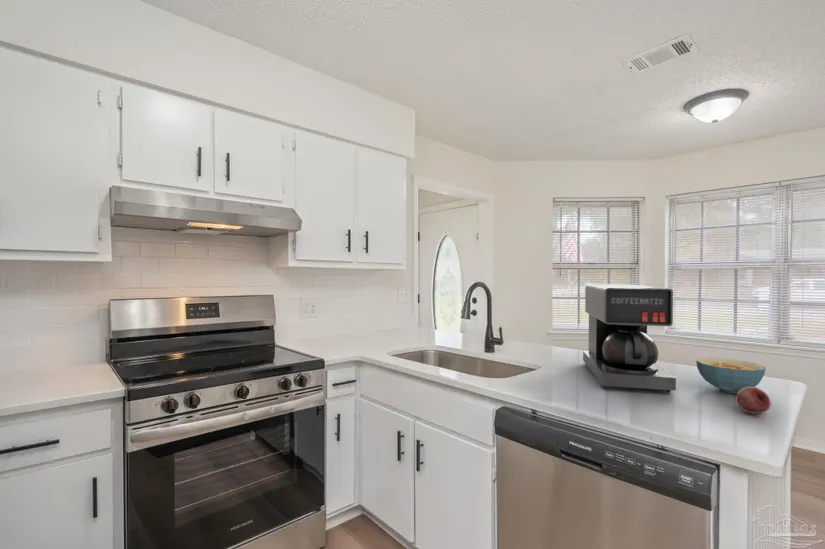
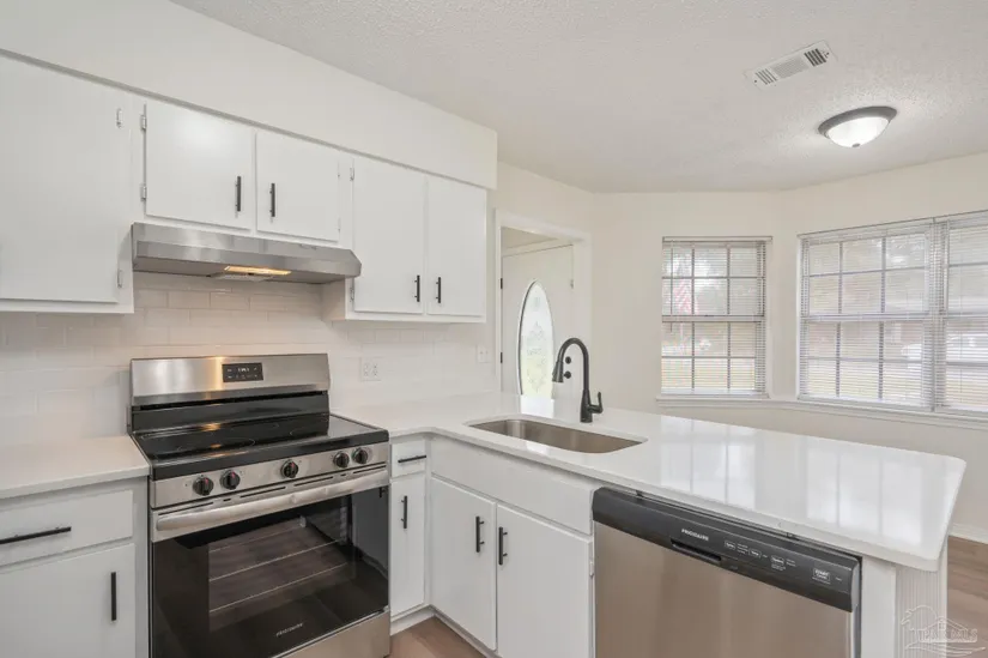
- fruit (752, 400)
- coffee maker (622, 331)
- cereal bowl (729, 377)
